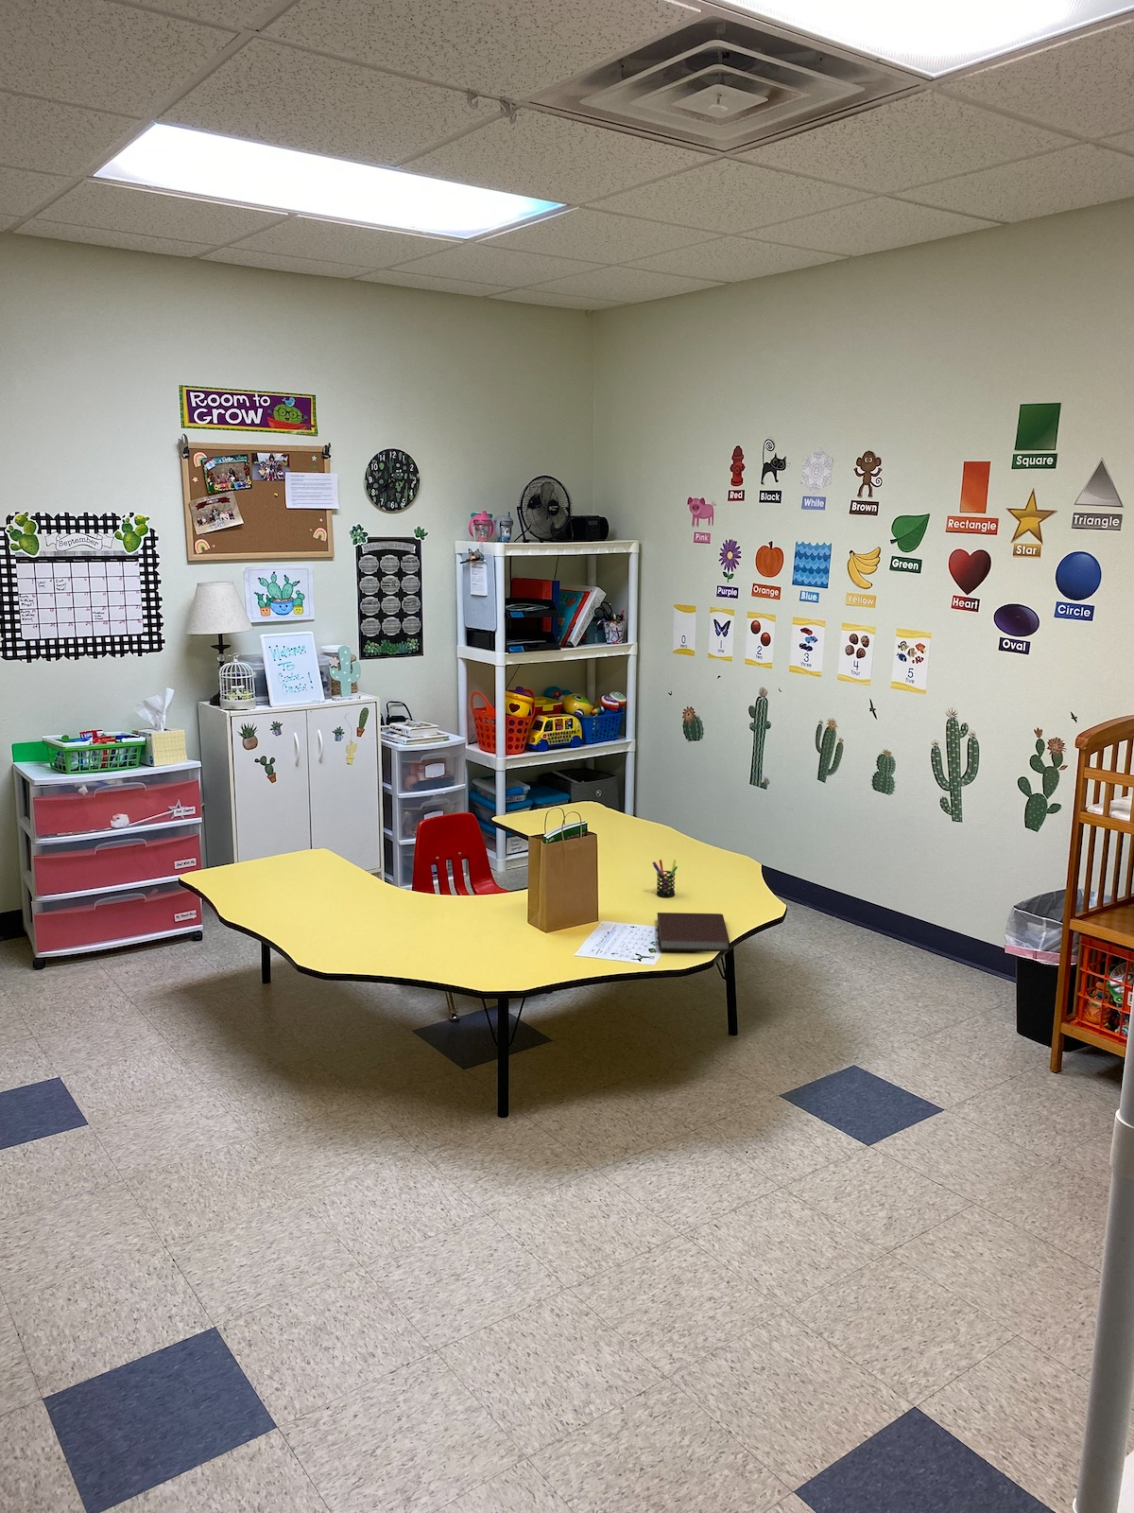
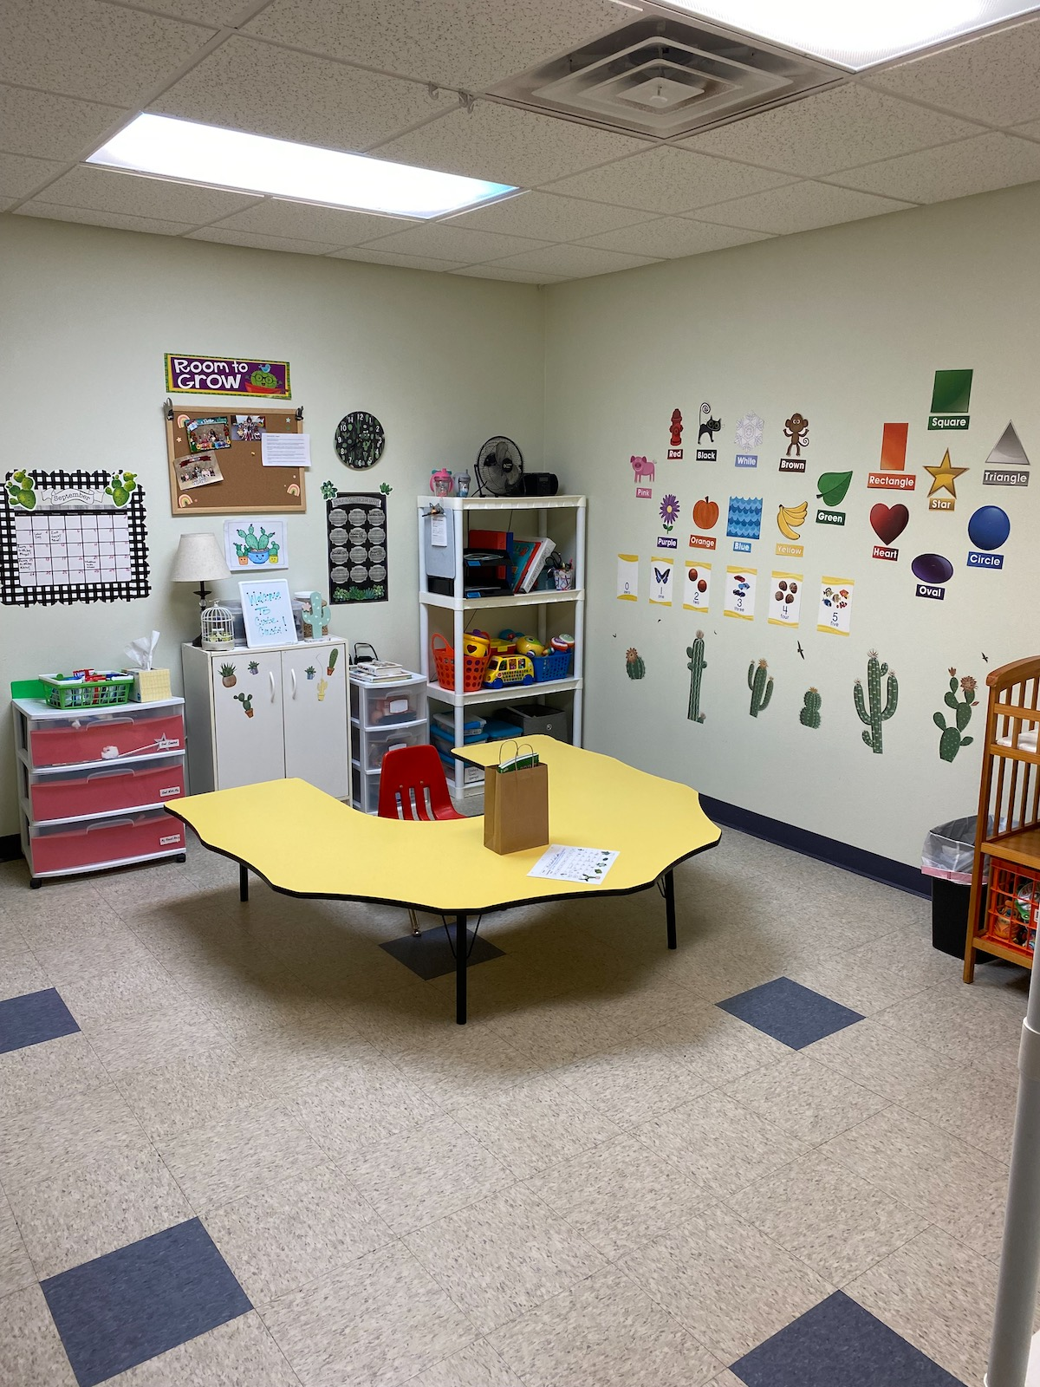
- notebook (692, 932)
- pen holder (667, 877)
